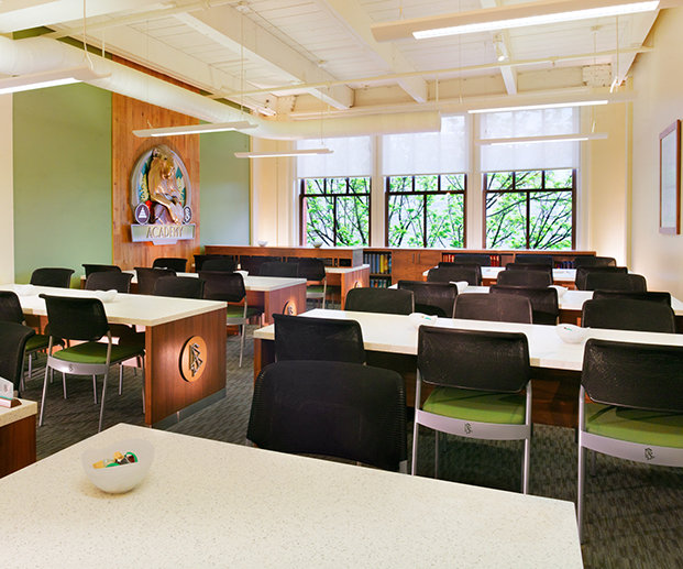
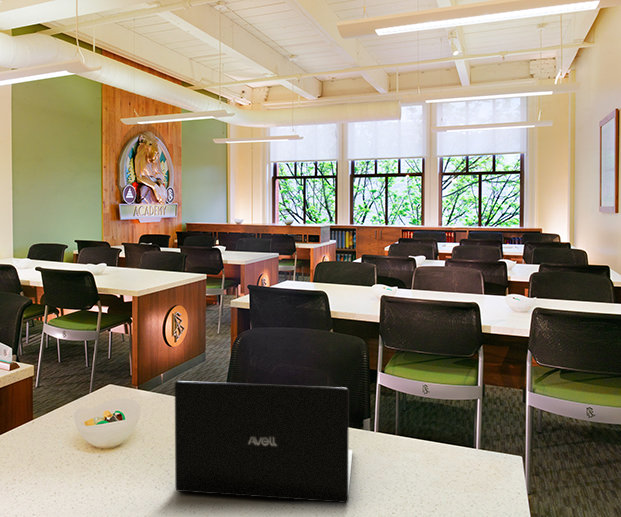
+ laptop (271, 420)
